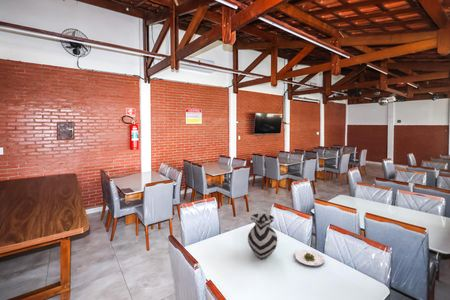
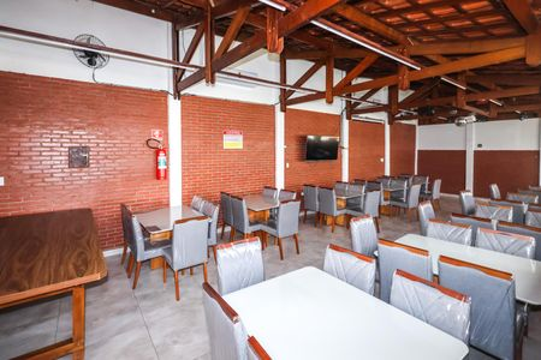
- vase (262, 237)
- salad plate (309, 256)
